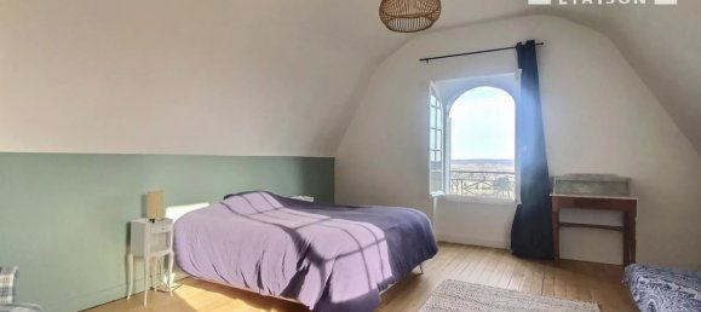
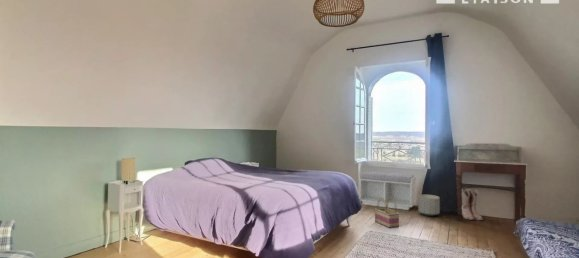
+ bench (387, 189)
+ planter (428, 205)
+ boots (471, 203)
+ basket (386, 211)
